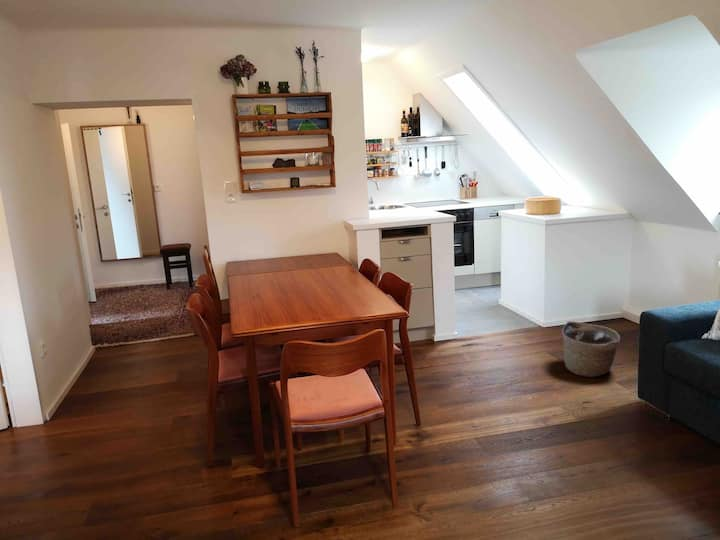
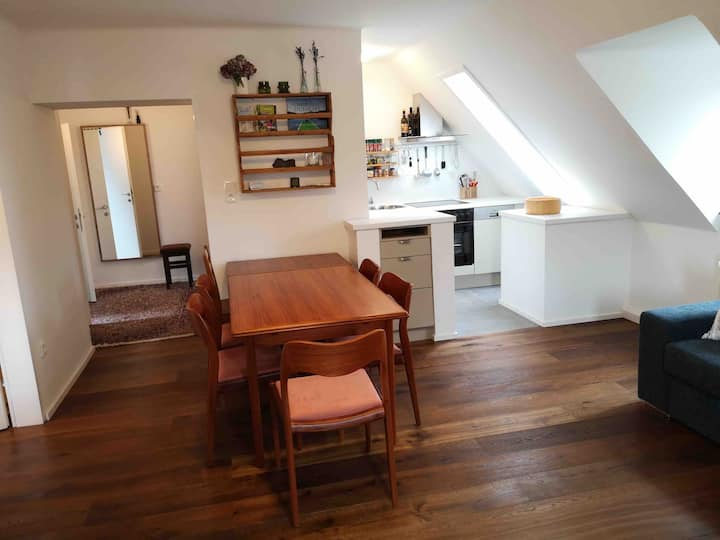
- basket (590, 349)
